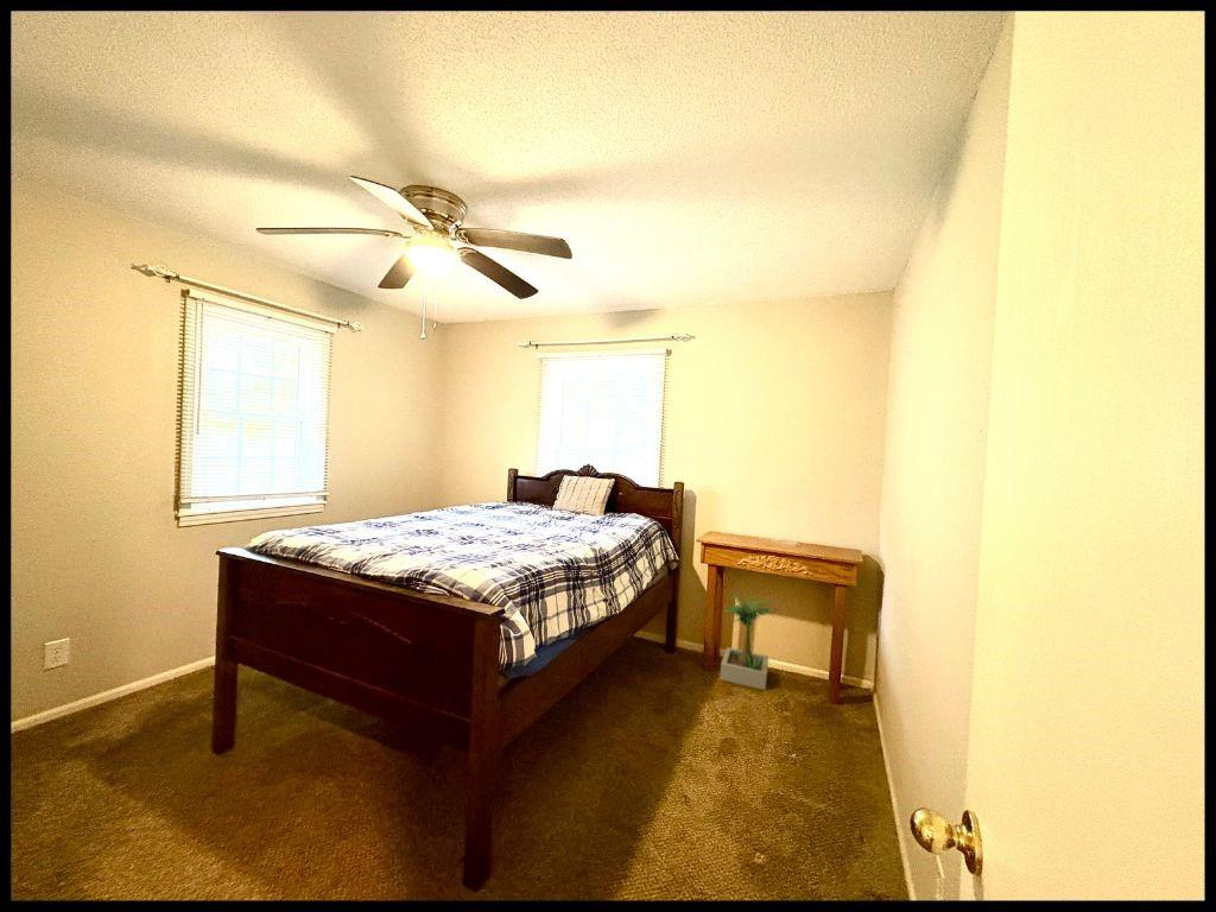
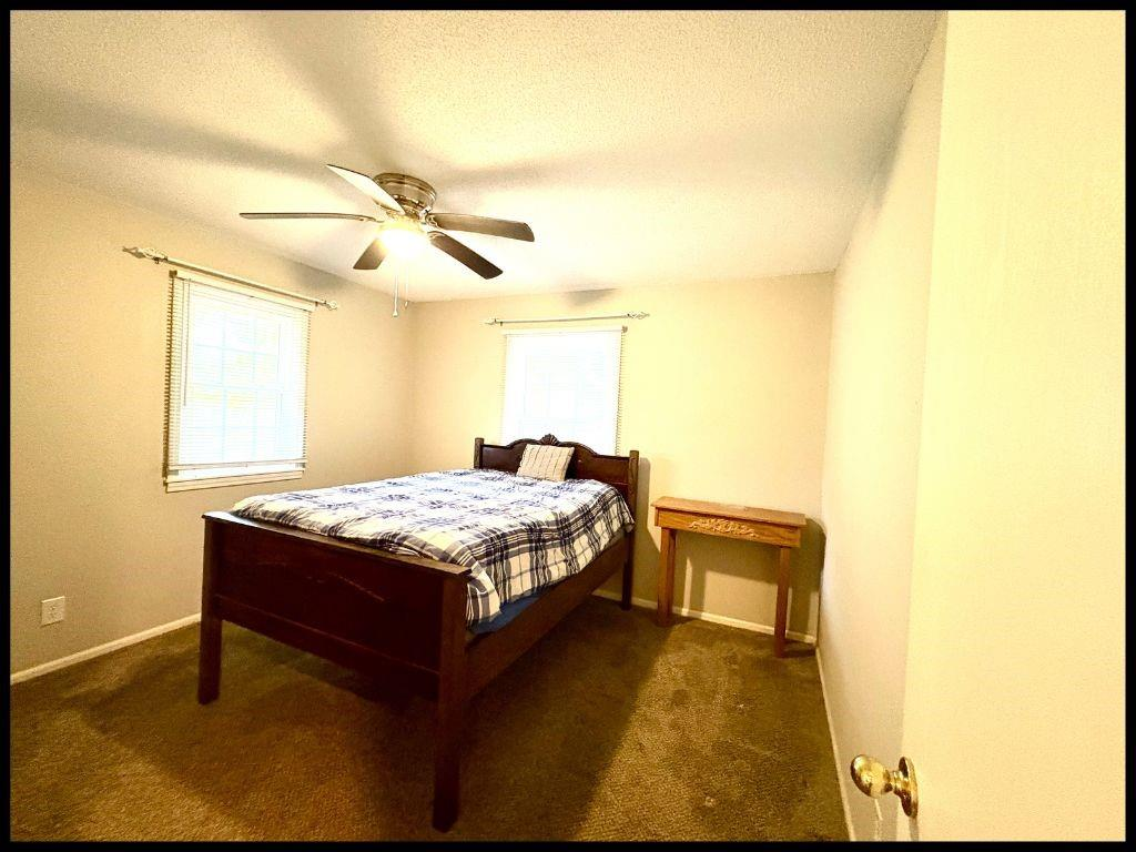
- potted plant (749, 636)
